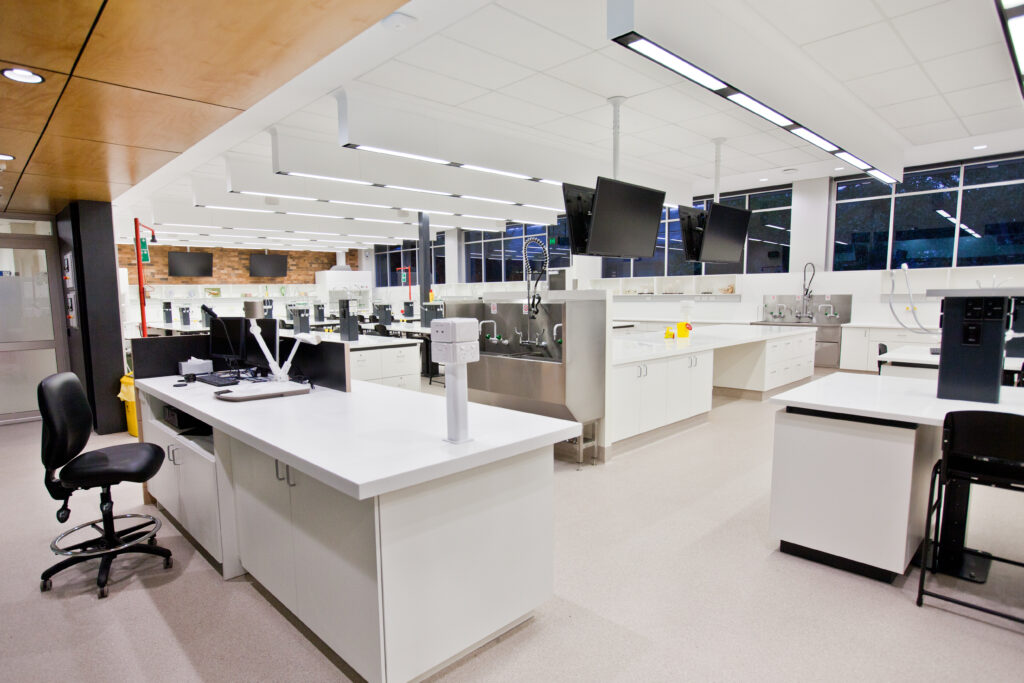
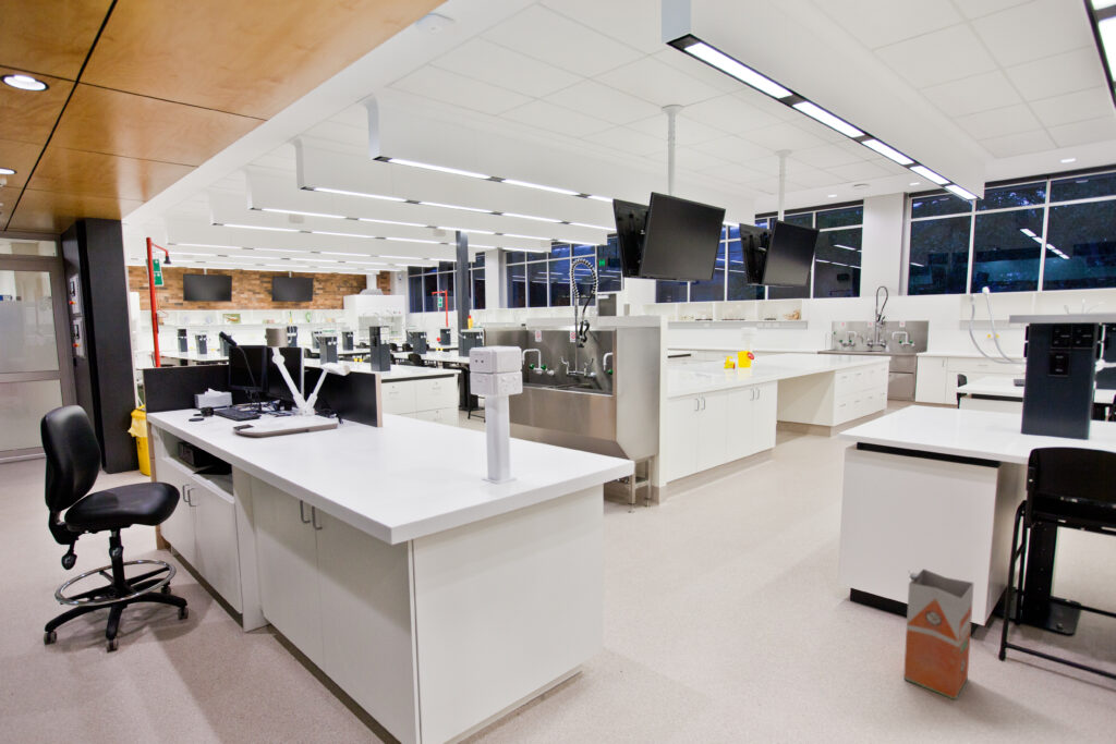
+ waste bin (934, 626)
